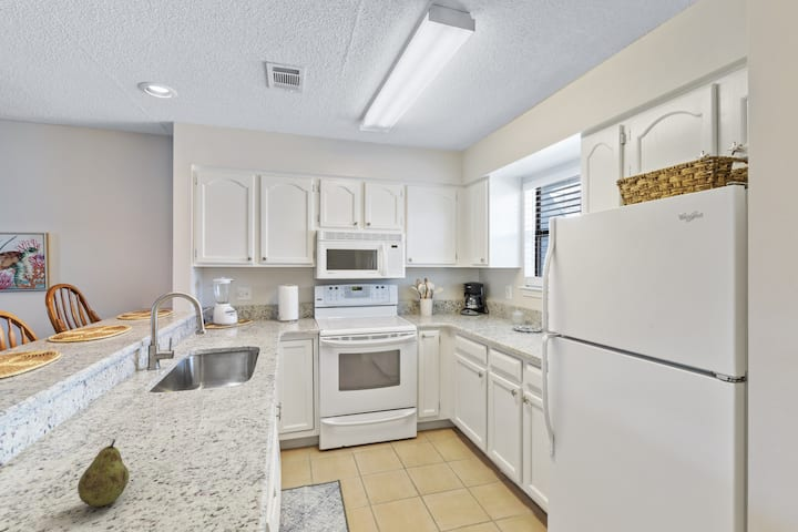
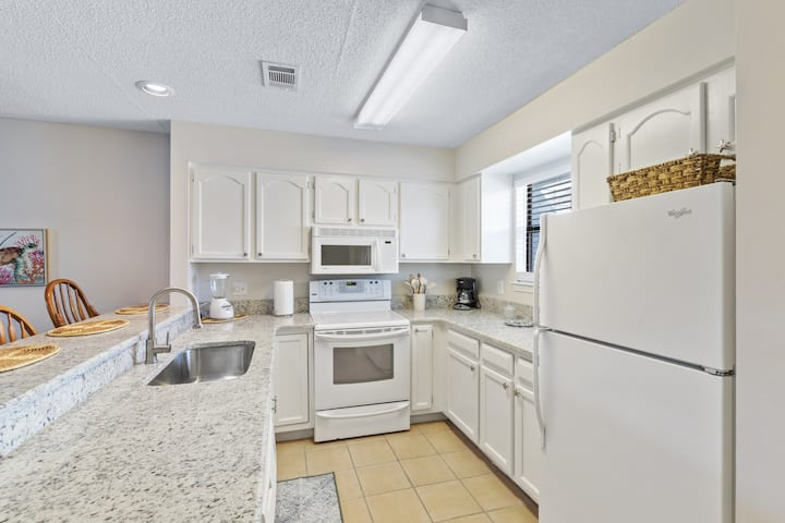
- fruit (103, 472)
